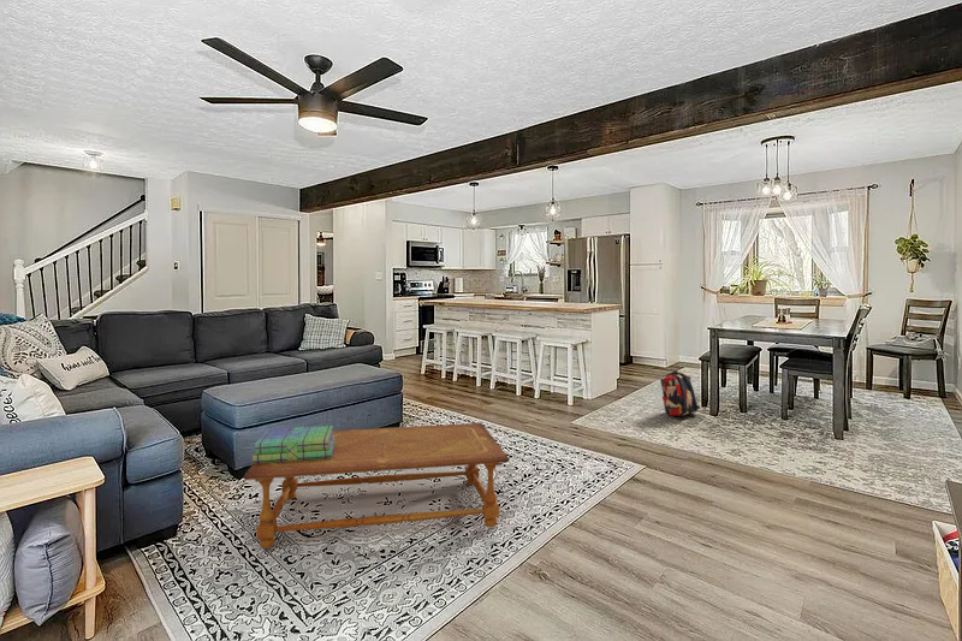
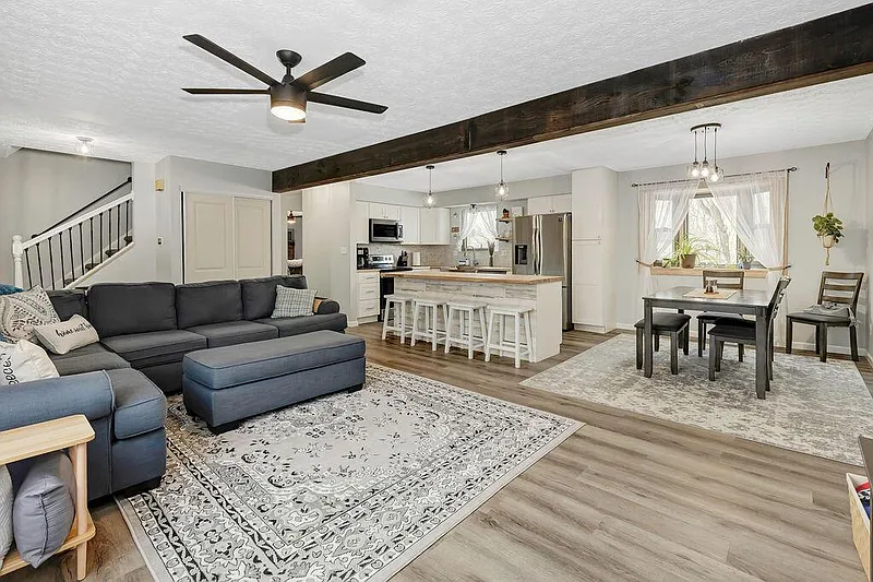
- backpack (679, 392)
- coffee table (384, 477)
- stack of books (296, 443)
